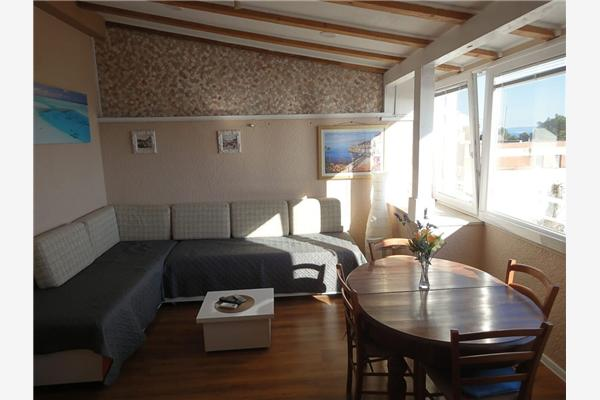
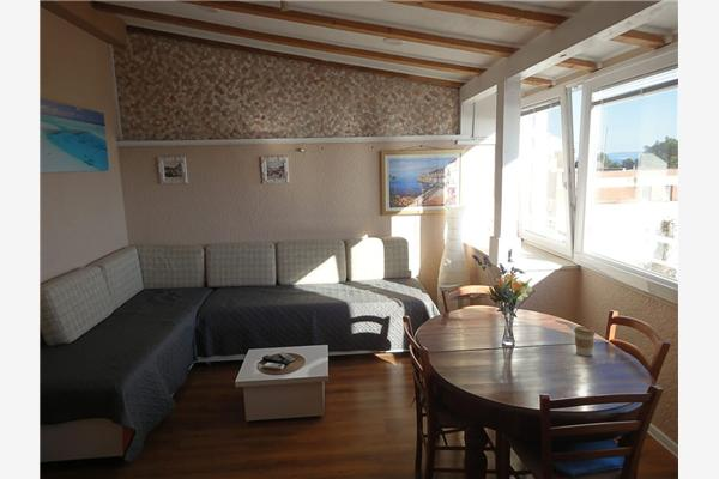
+ coffee cup (584, 340)
